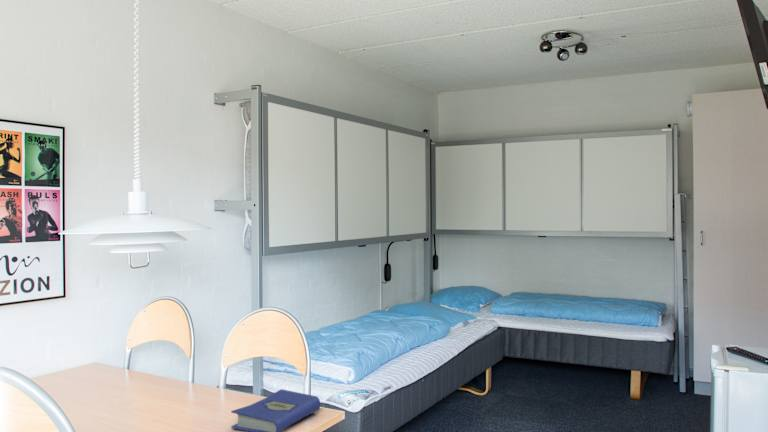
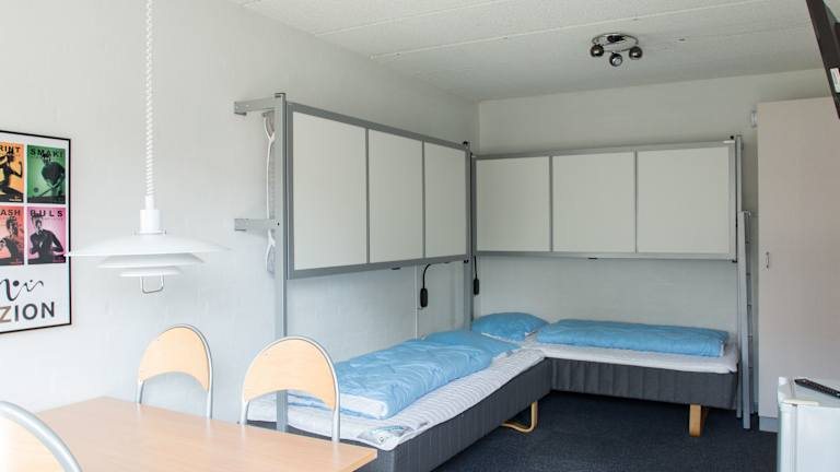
- hardcover book (278, 411)
